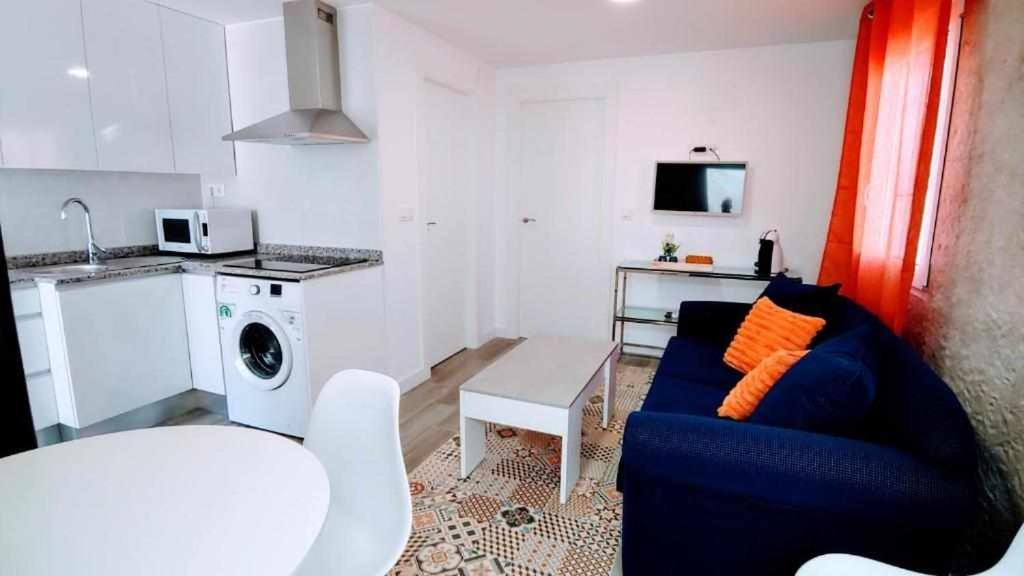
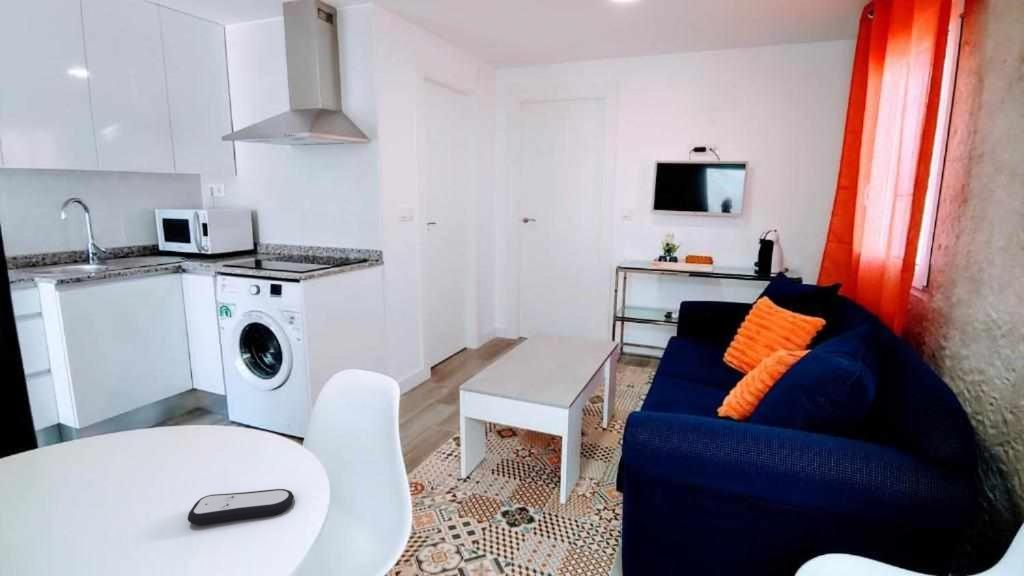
+ remote control (243, 504)
